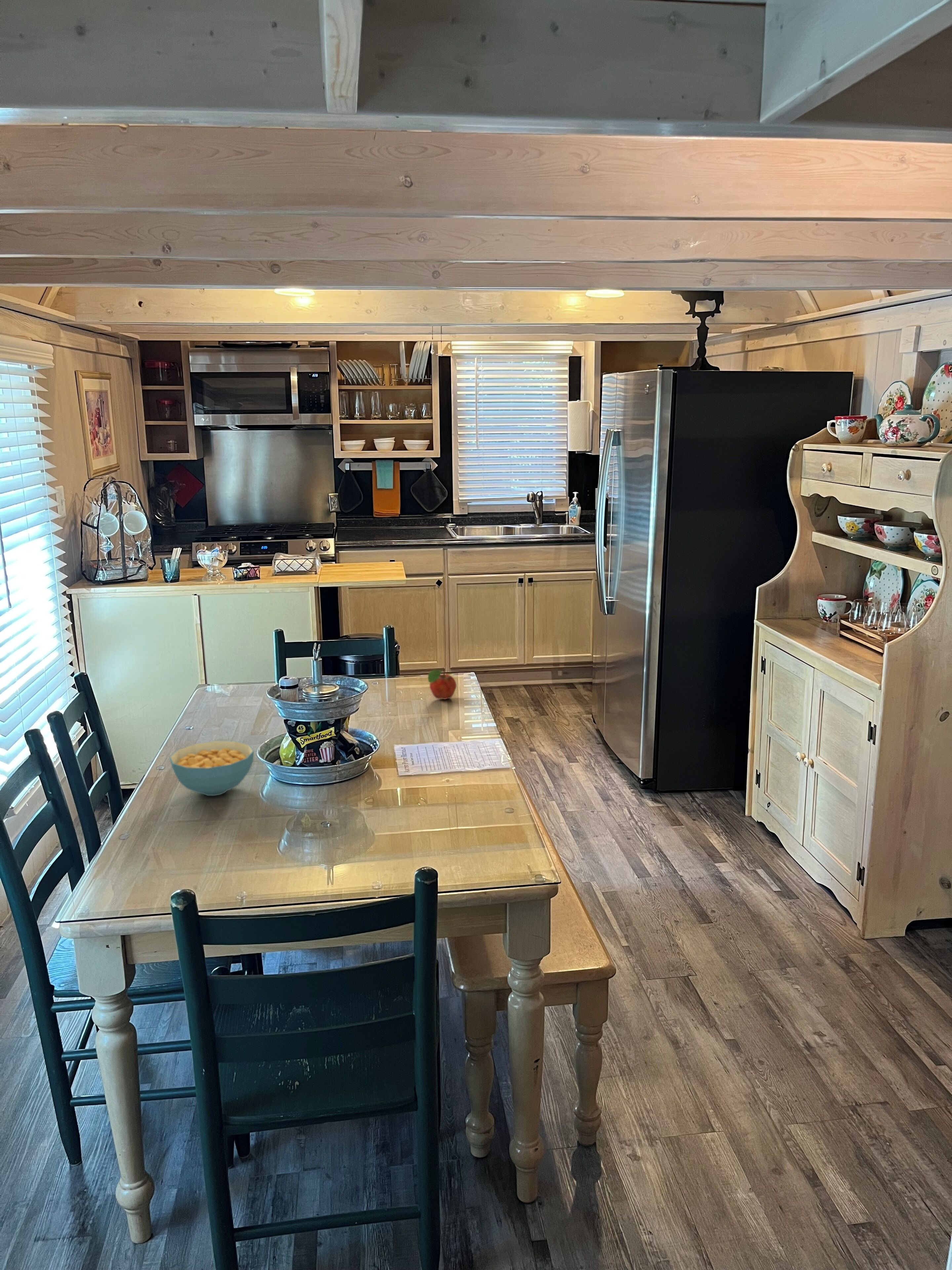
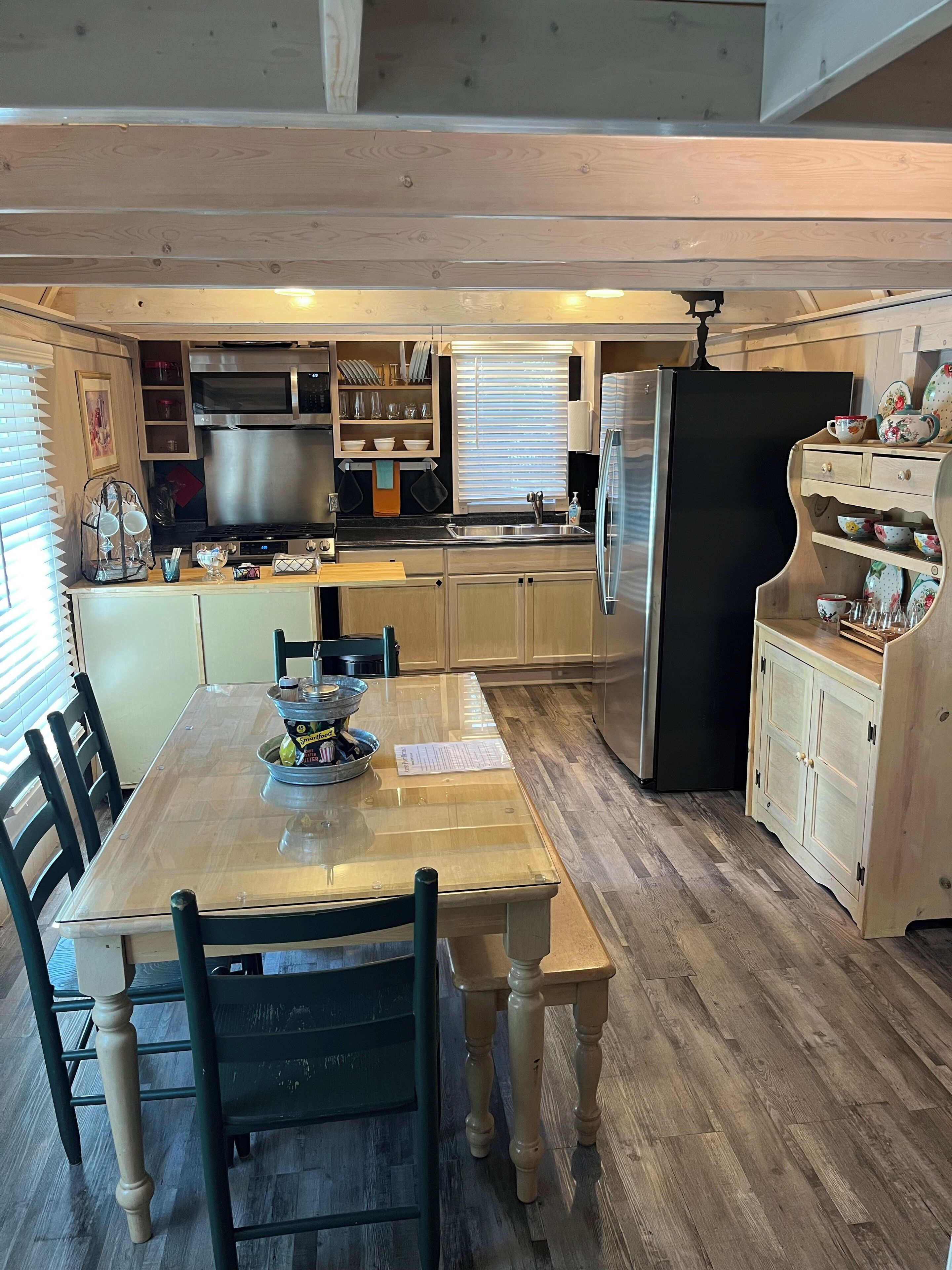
- cereal bowl (213, 773)
- fruit (441, 684)
